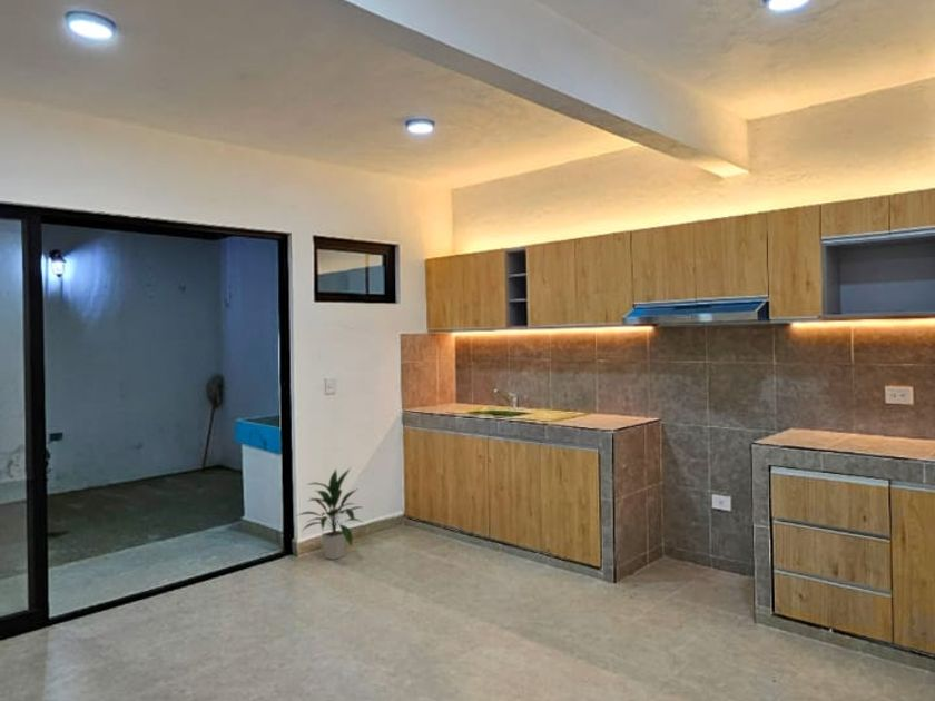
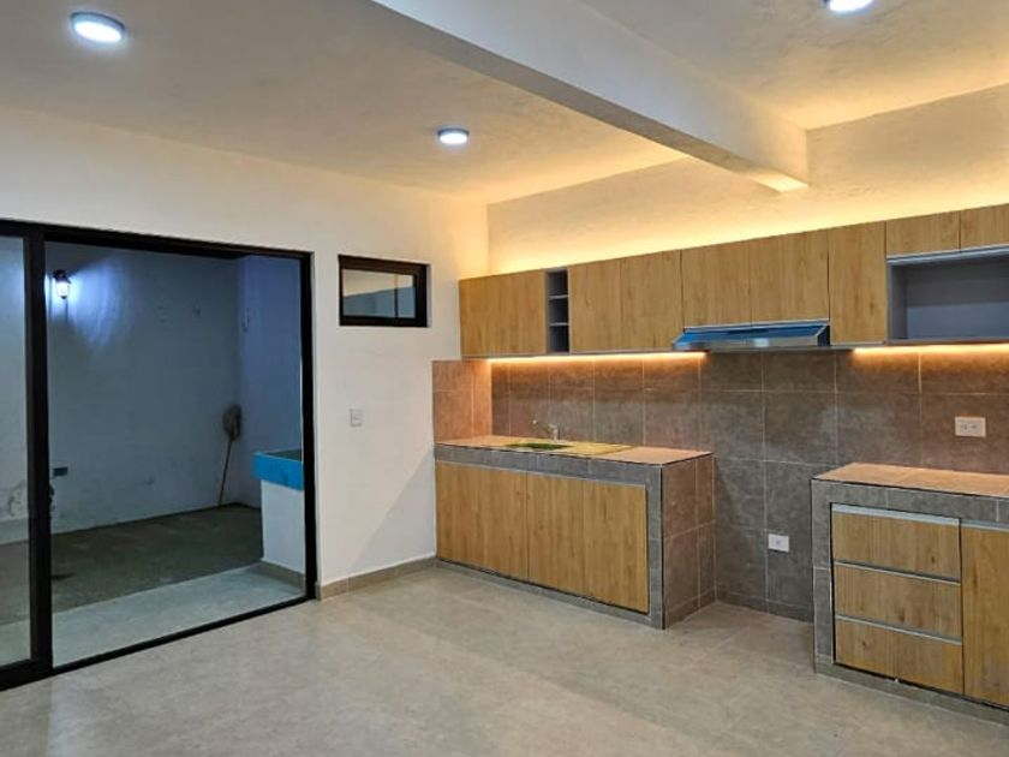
- indoor plant (333, 513)
